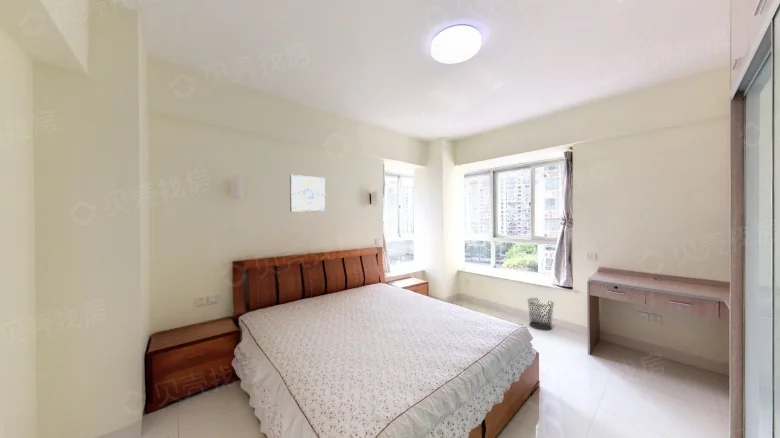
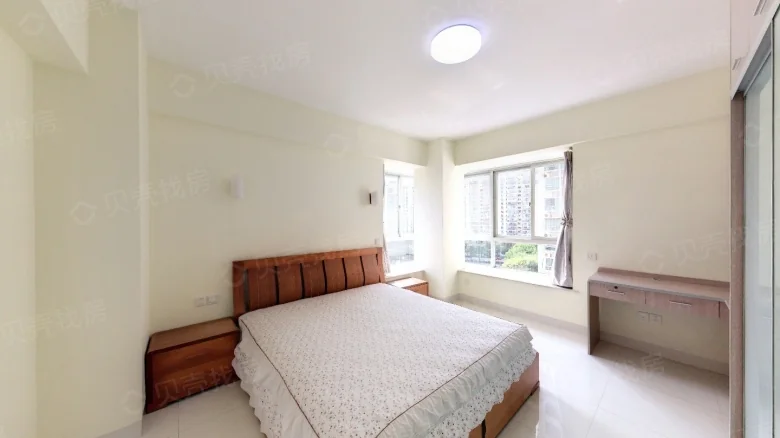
- wall art (308, 194)
- waste bin (540, 313)
